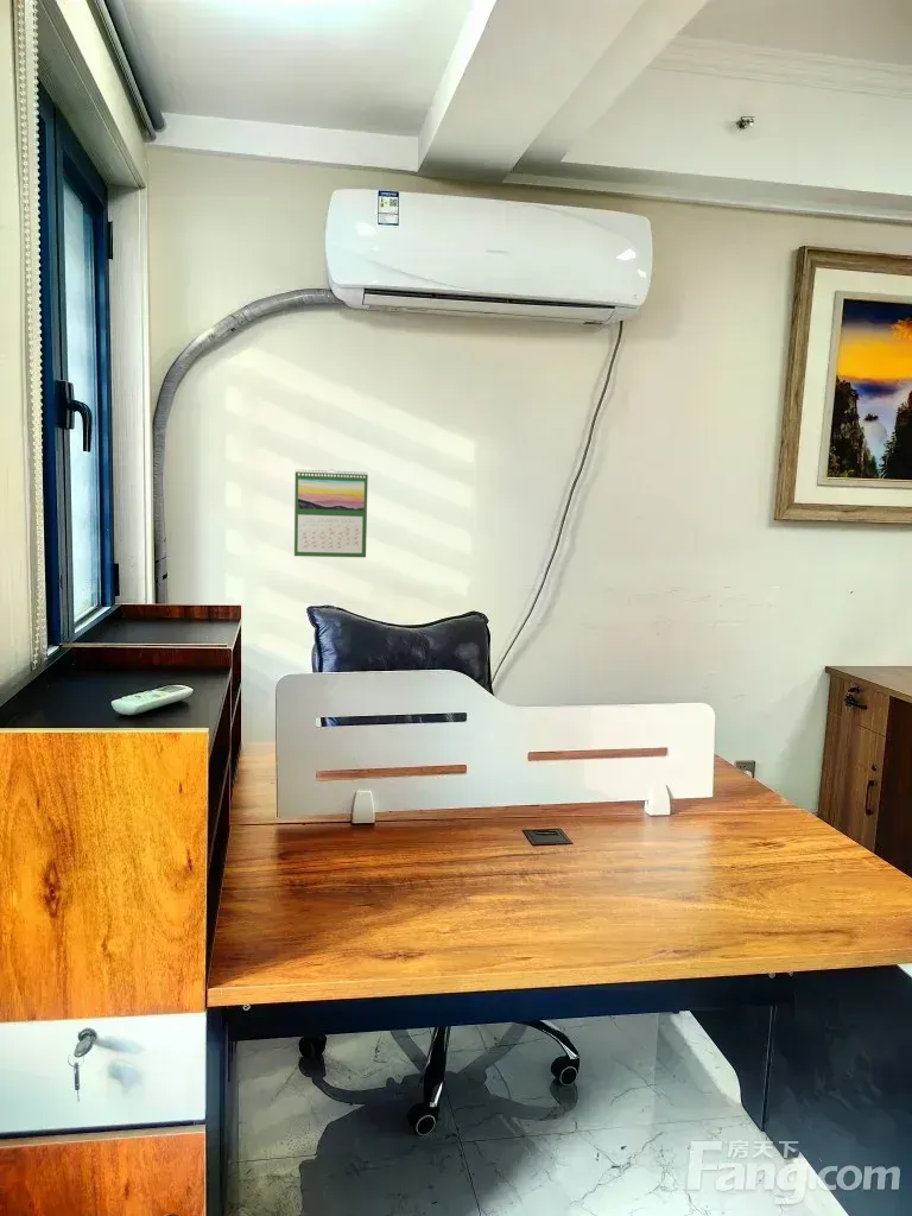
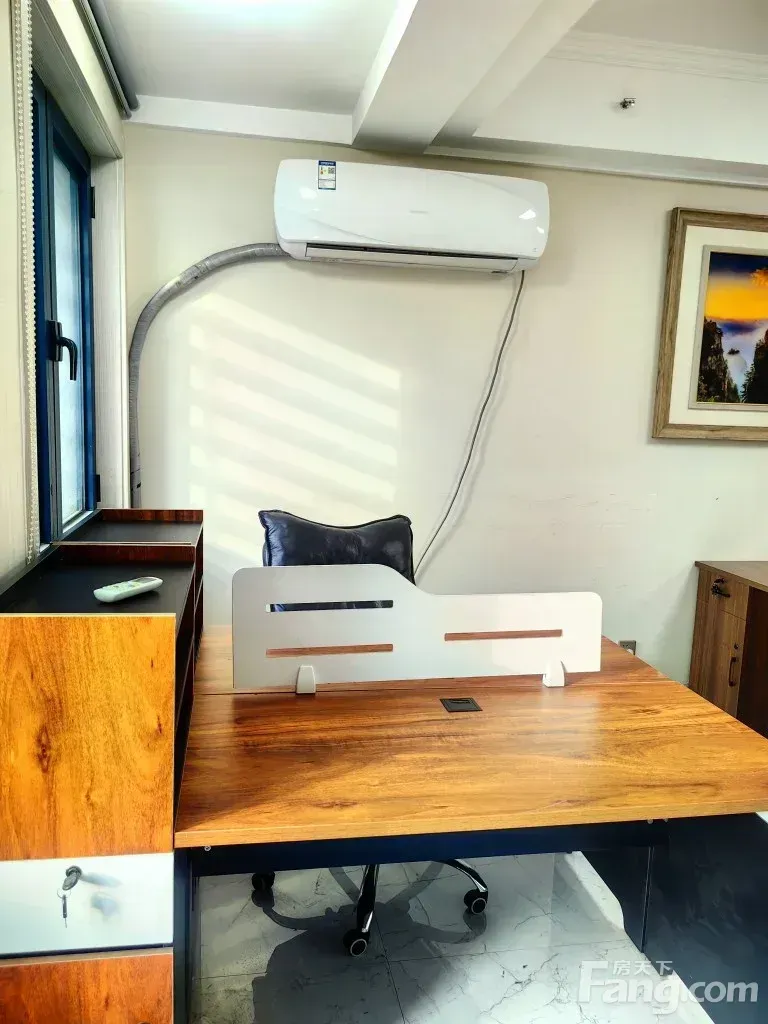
- calendar (330, 513)
